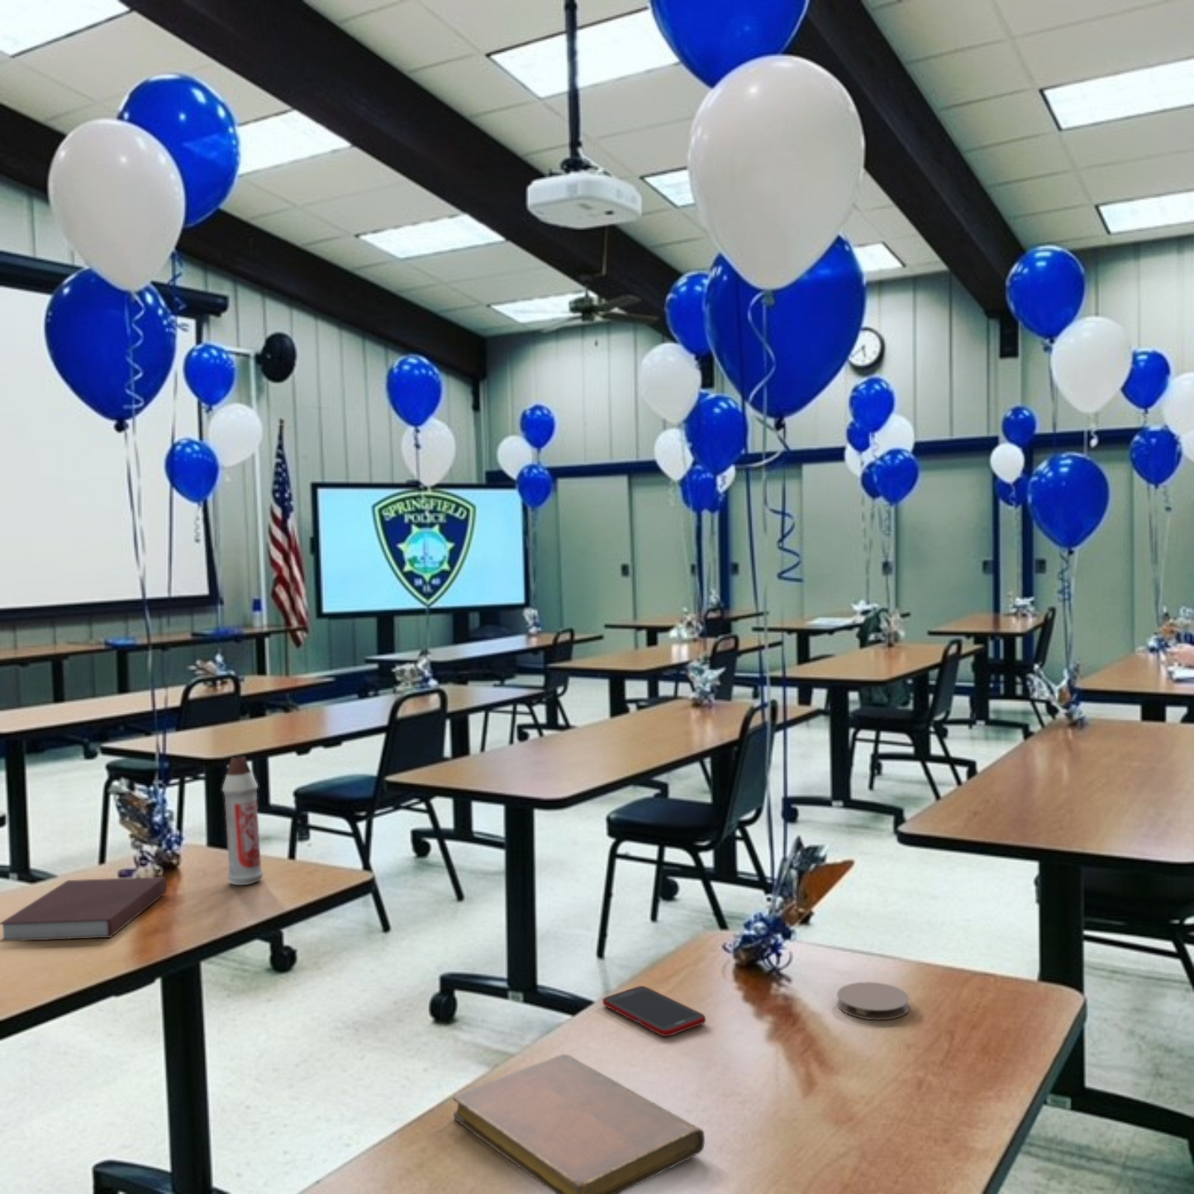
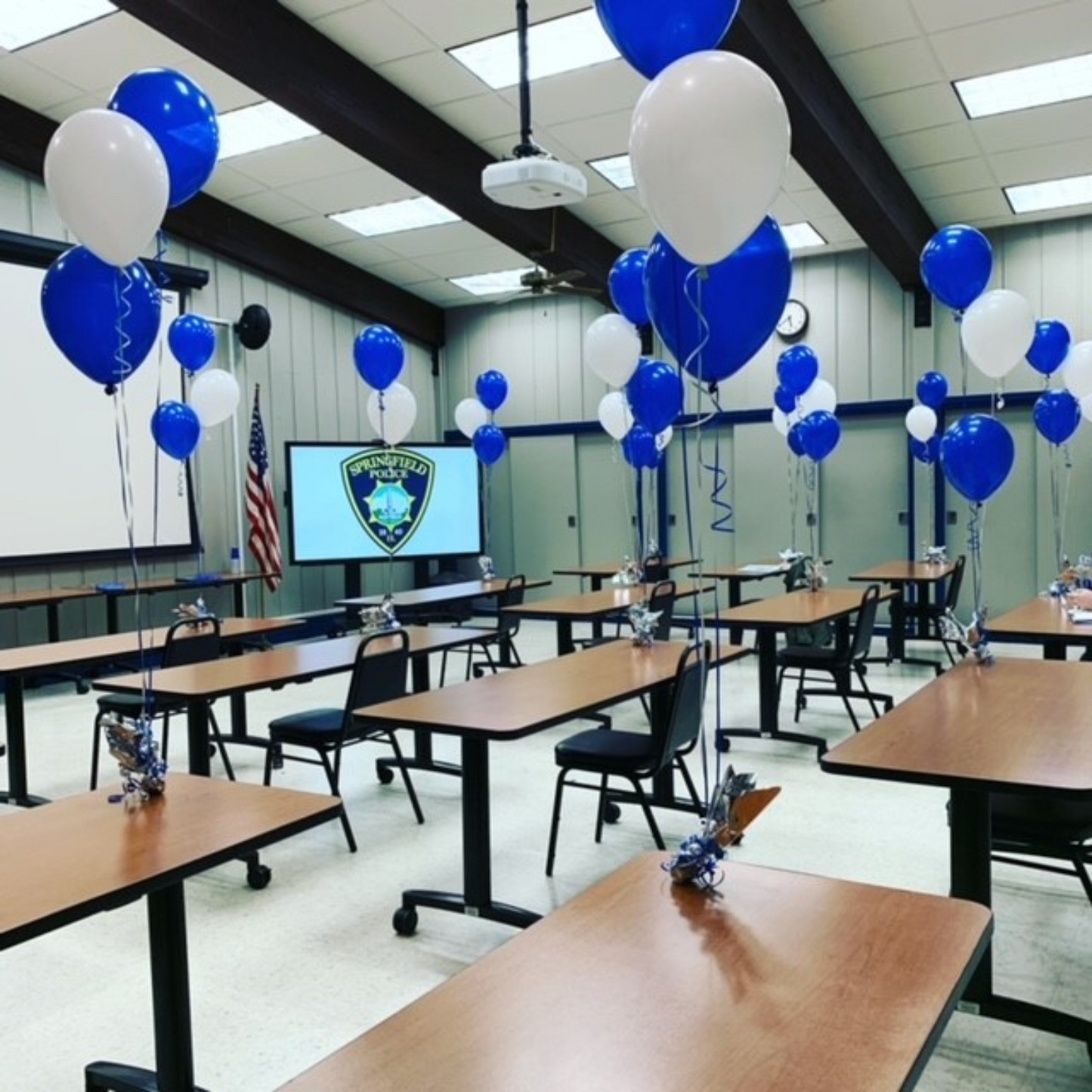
- notebook (87, 906)
- notebook (573, 1122)
- spray bottle (242, 819)
- cell phone (653, 1009)
- coaster (873, 999)
